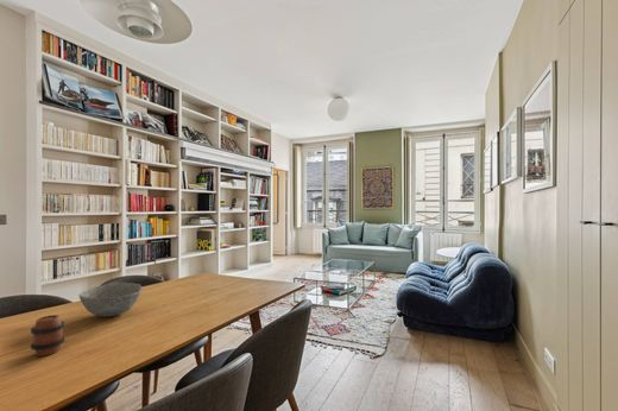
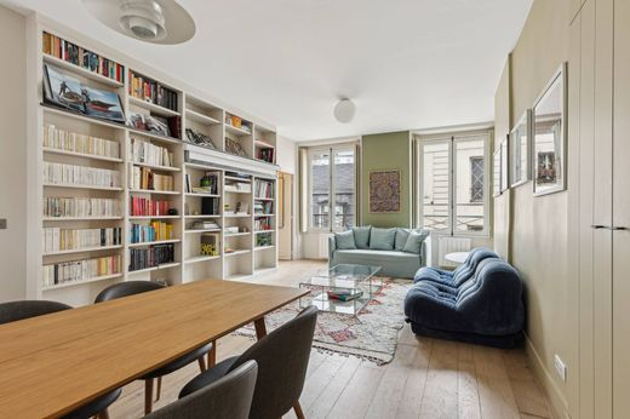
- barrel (48, 335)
- bowl (112, 301)
